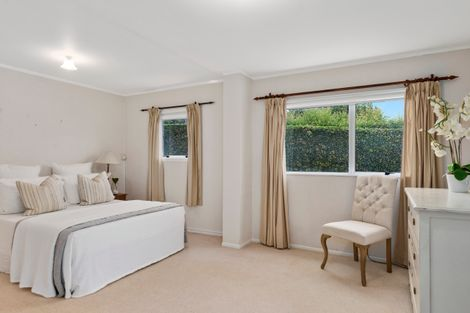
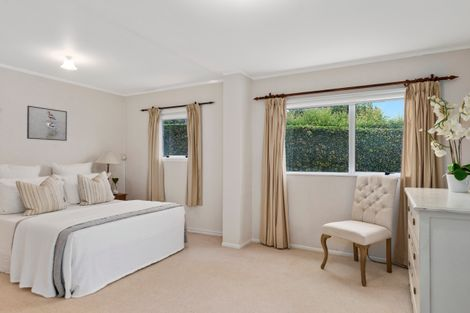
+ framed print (48, 124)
